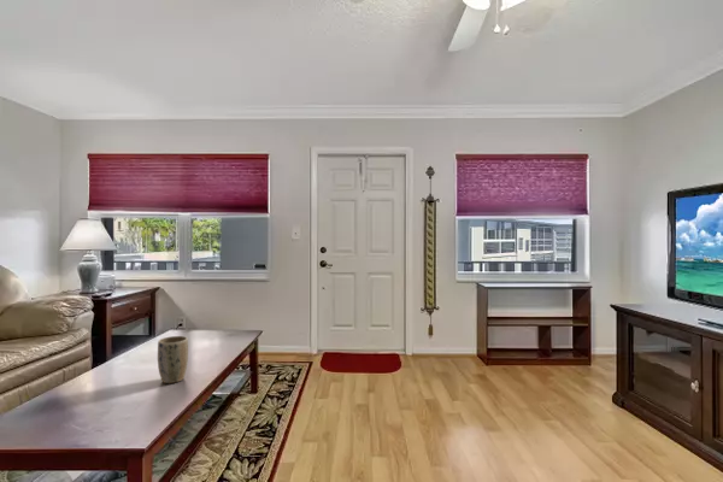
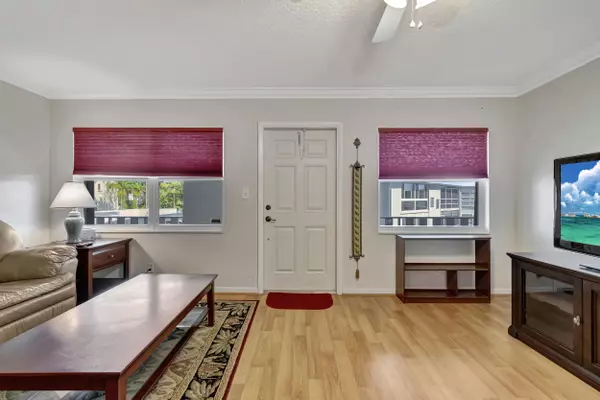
- plant pot (172, 359)
